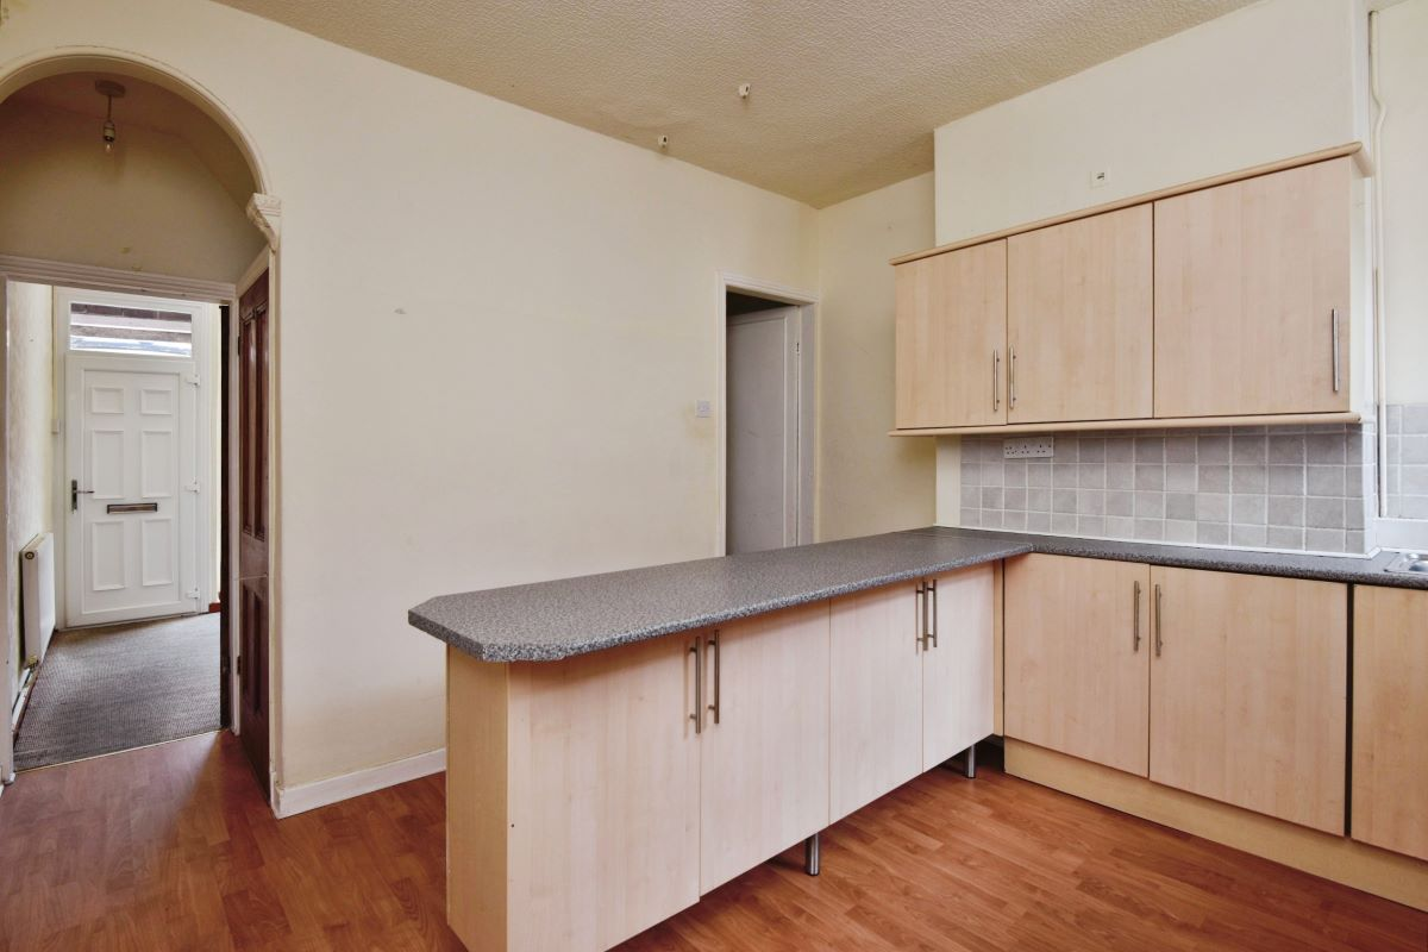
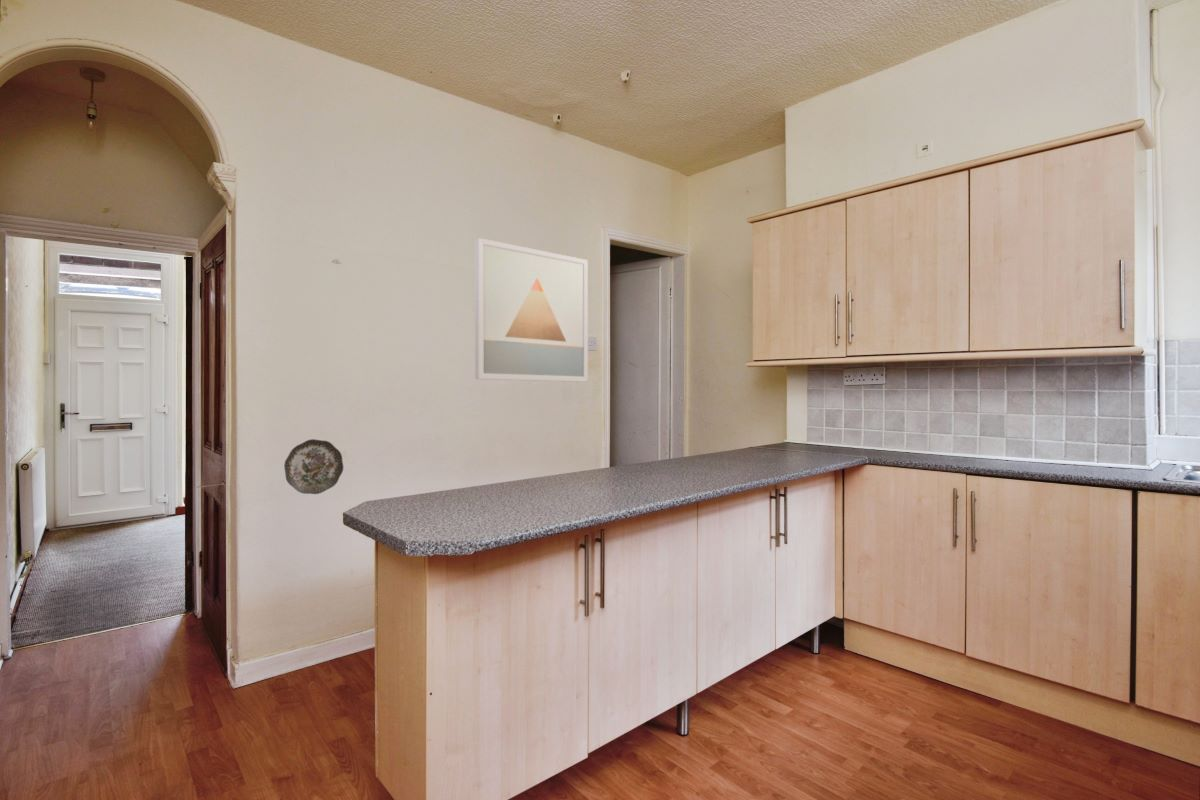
+ decorative plate (314, 466)
+ wall art (535, 315)
